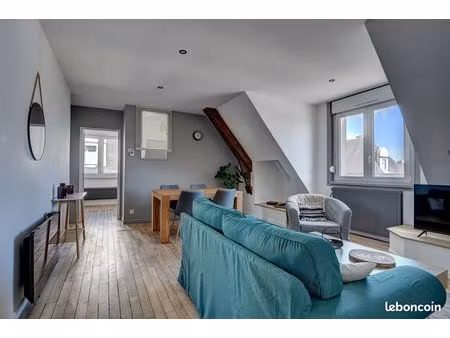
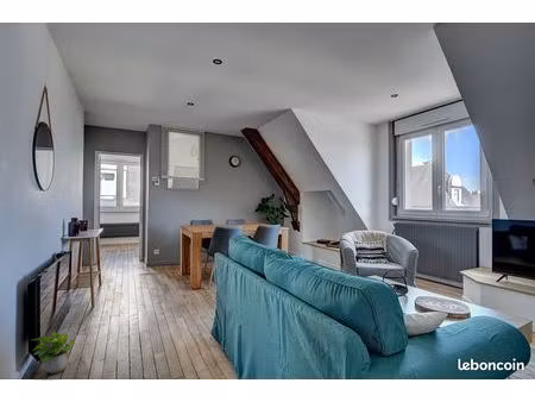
+ potted plant (52, 351)
